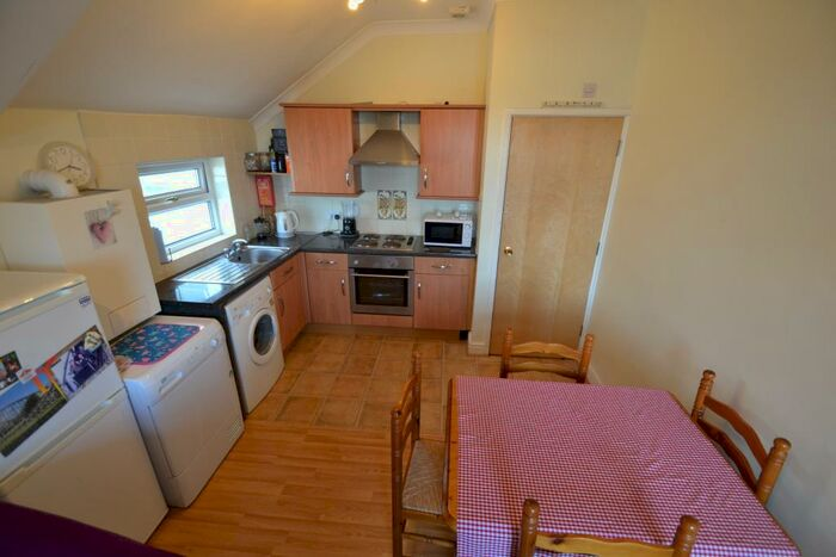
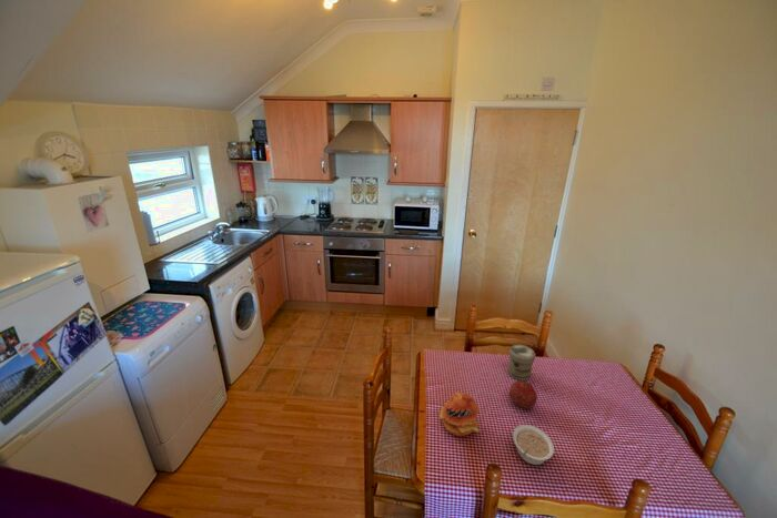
+ flower (461, 410)
+ legume (532, 447)
+ jar (521, 362)
+ fruit (523, 393)
